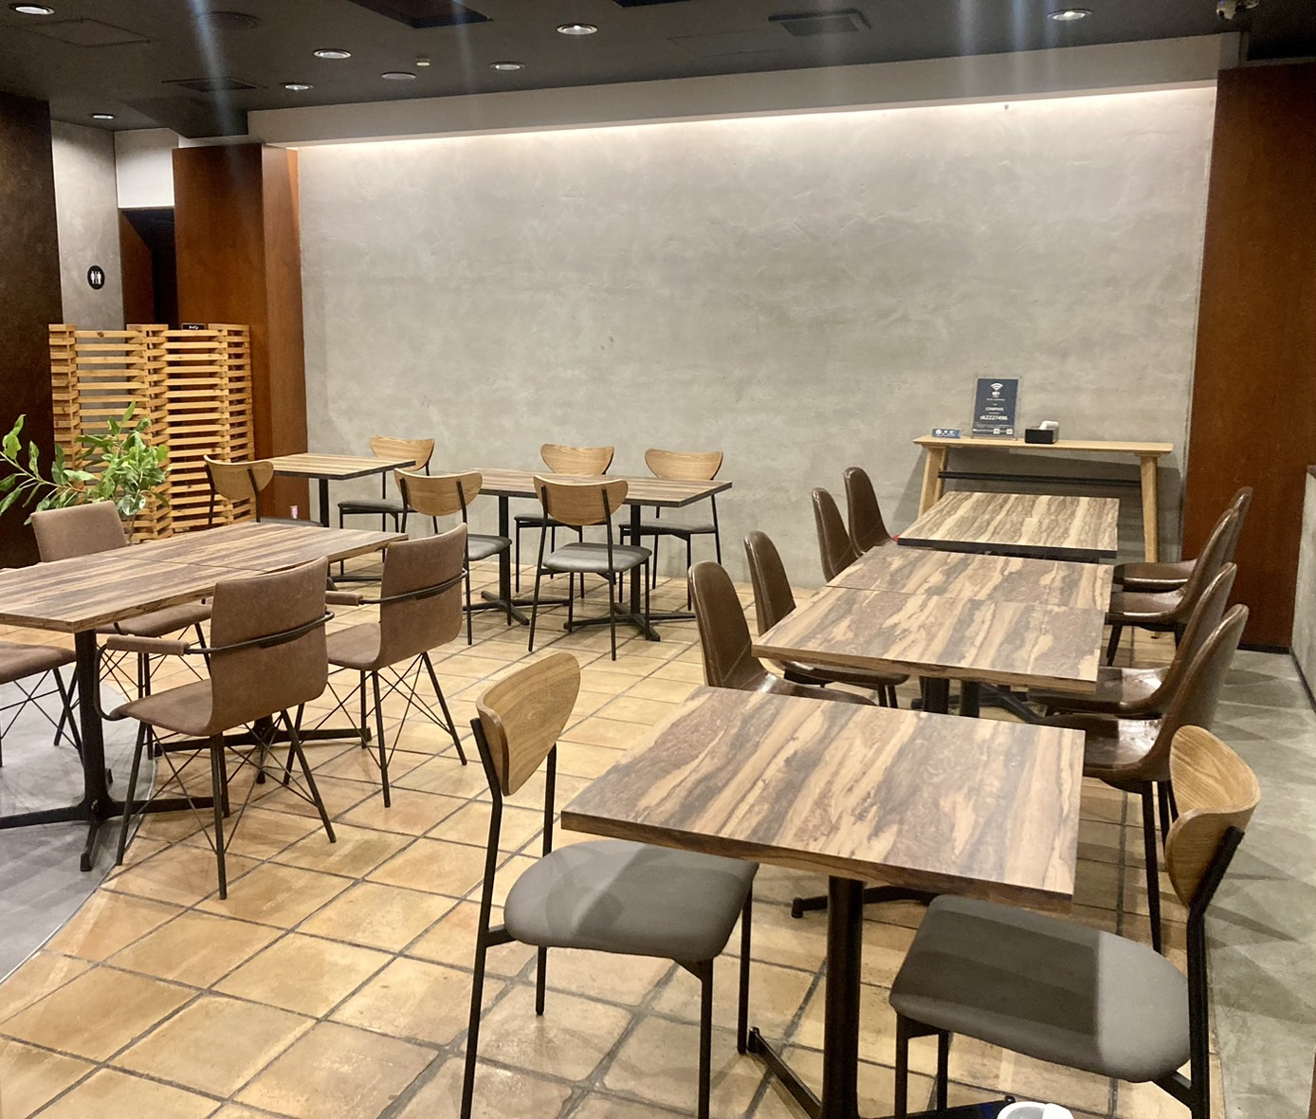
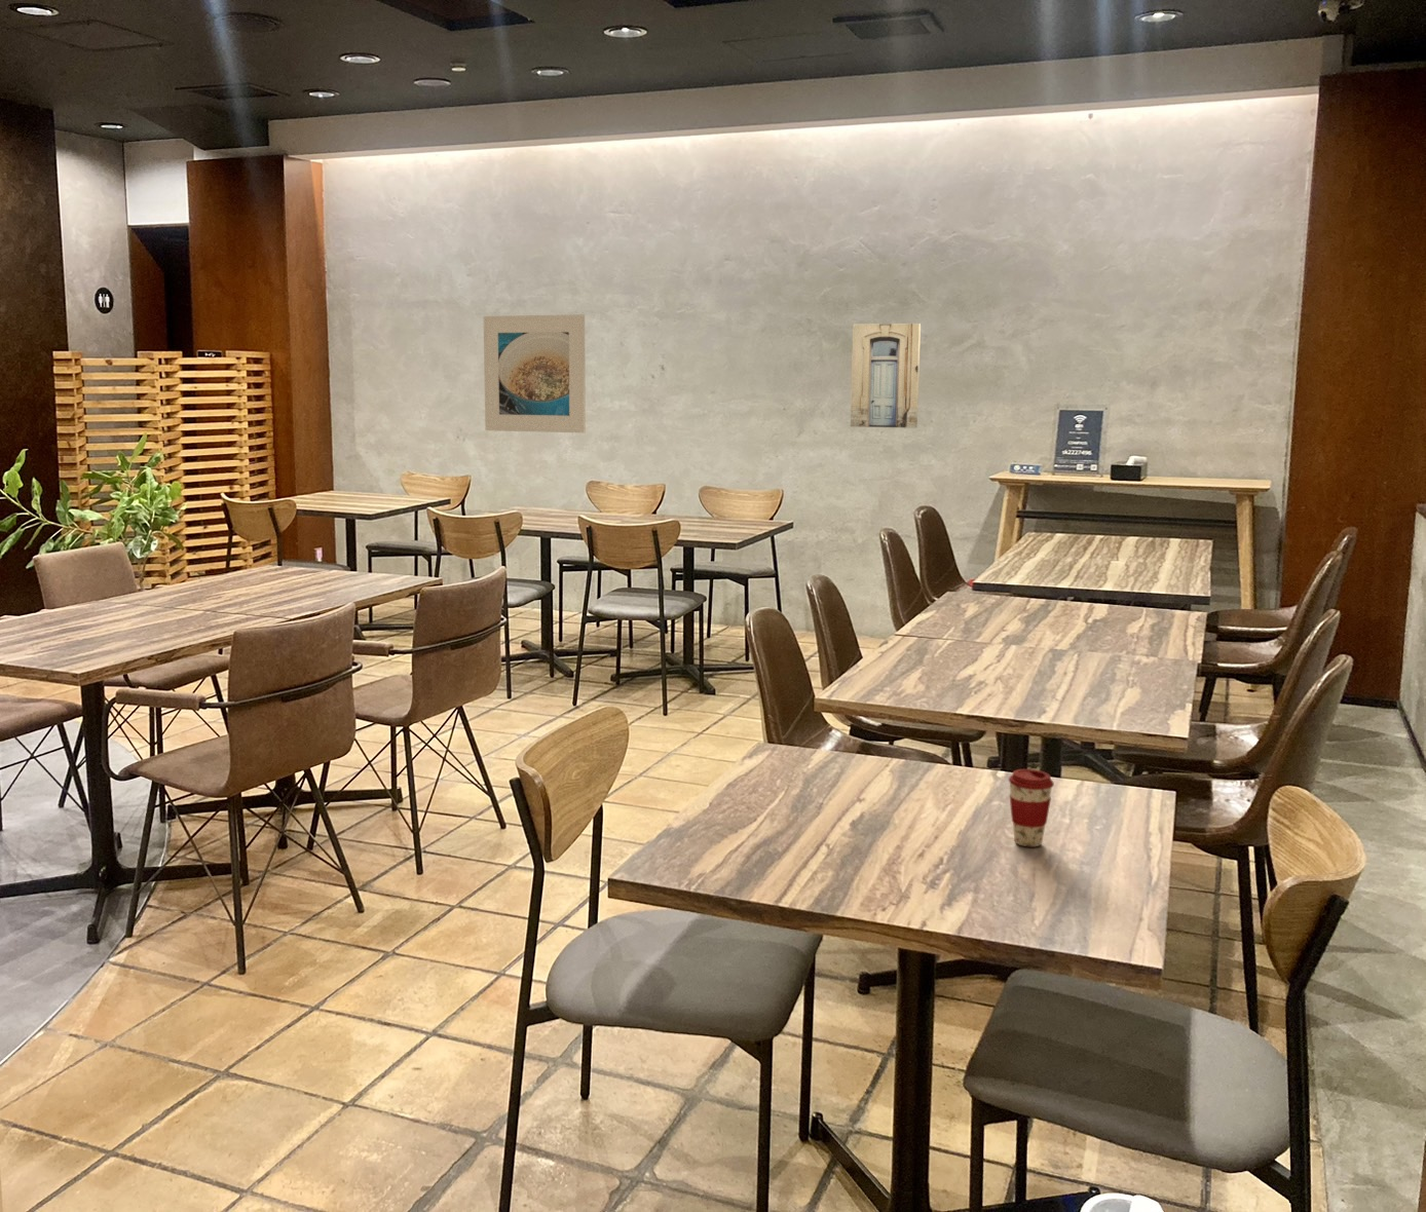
+ wall art (885, 376)
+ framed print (533, 374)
+ coffee cup (1029, 807)
